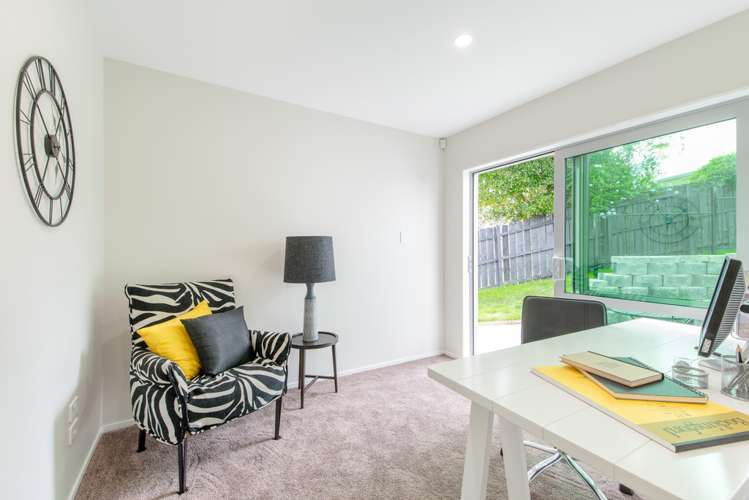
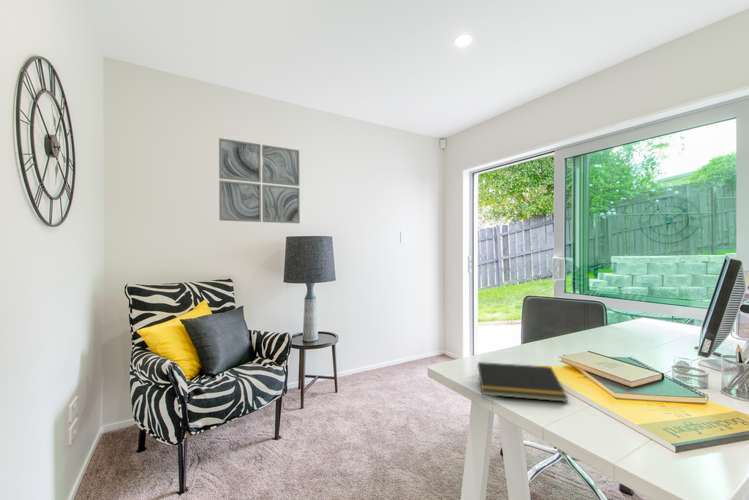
+ notepad (518, 380)
+ wall art (262, 182)
